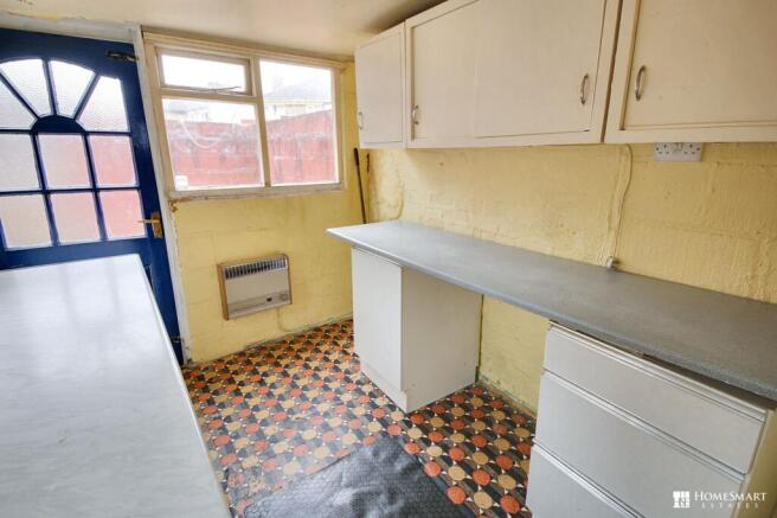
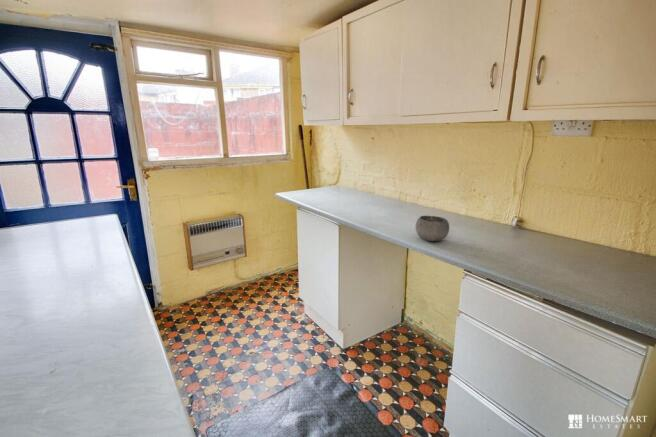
+ bowl (432, 229)
